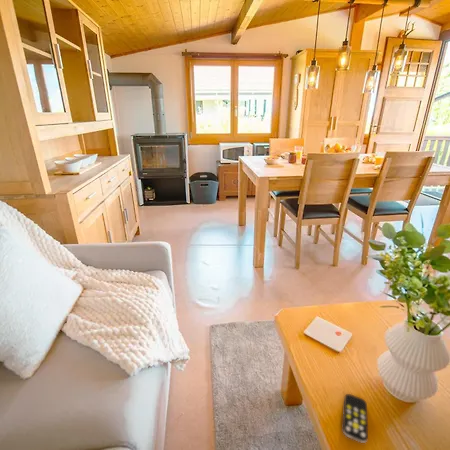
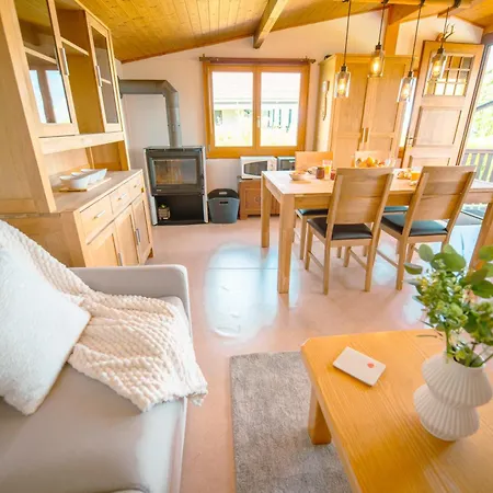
- remote control (355, 416)
